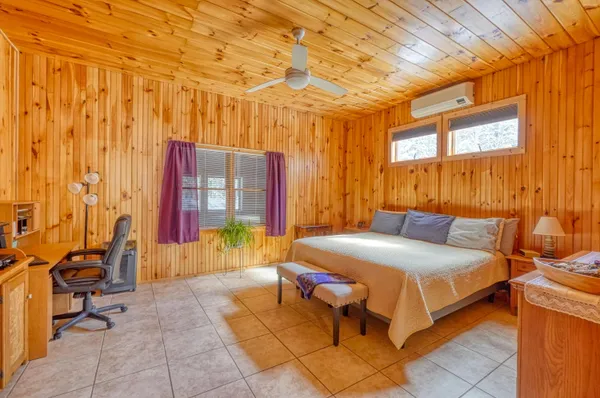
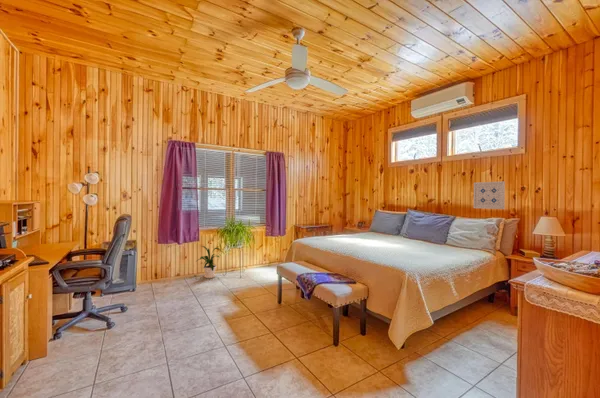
+ wall art (488, 195)
+ house plant (209, 261)
